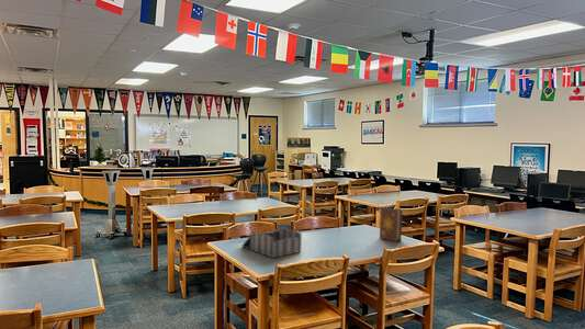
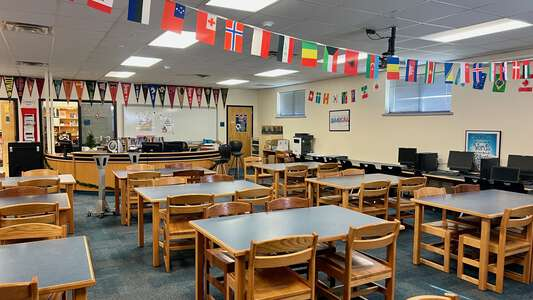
- book (391, 224)
- desk organizer (270, 239)
